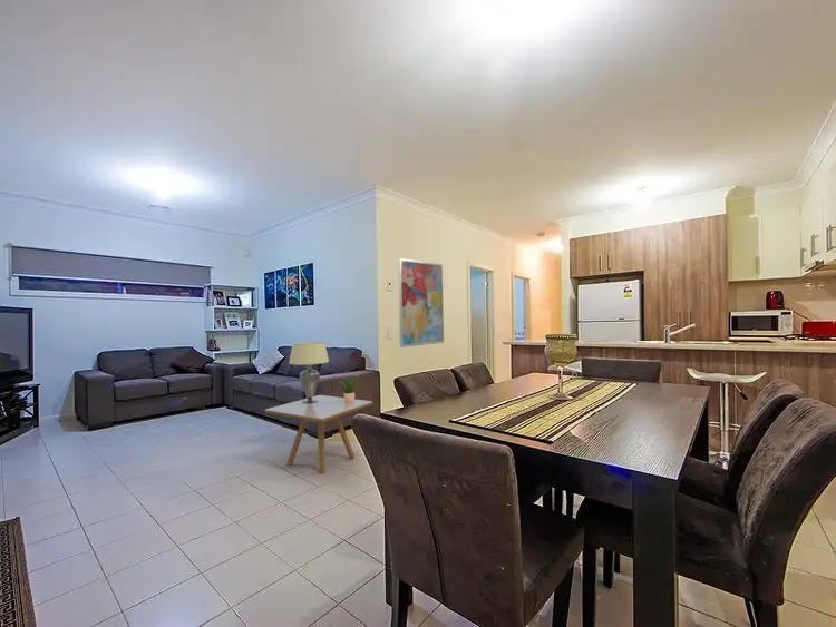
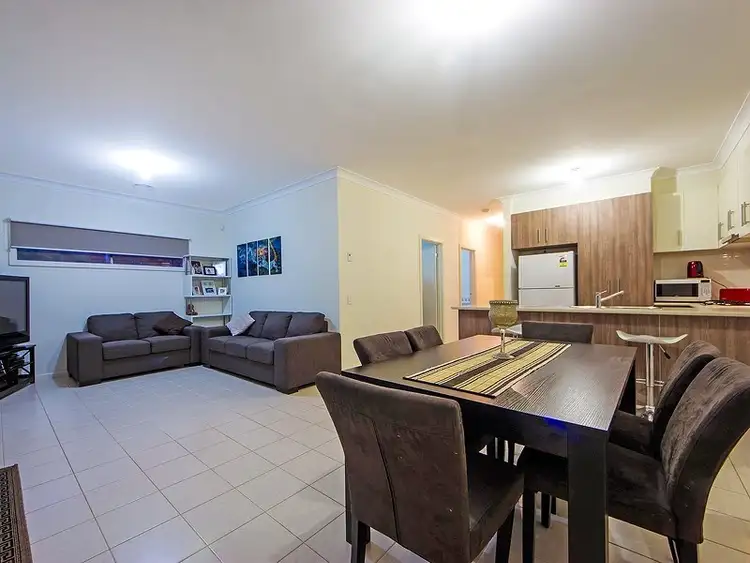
- potted plant (349, 386)
- wall art (422, 303)
- side table (321, 433)
- lampshade (309, 372)
